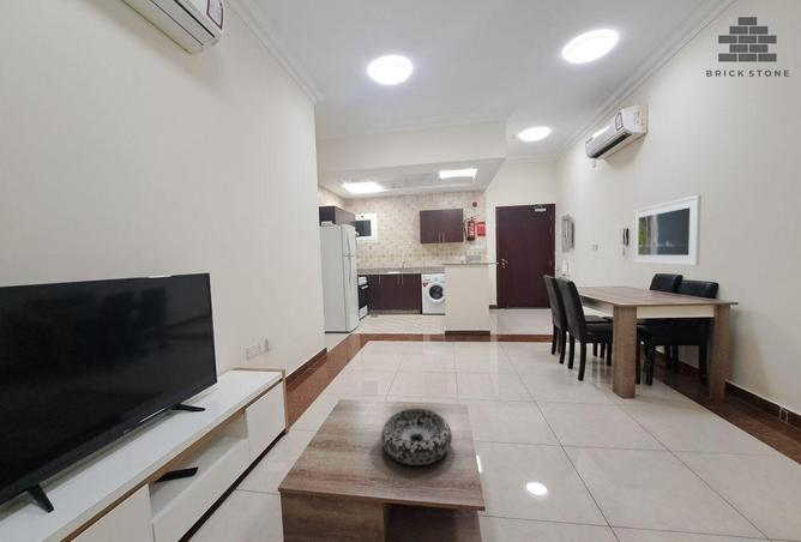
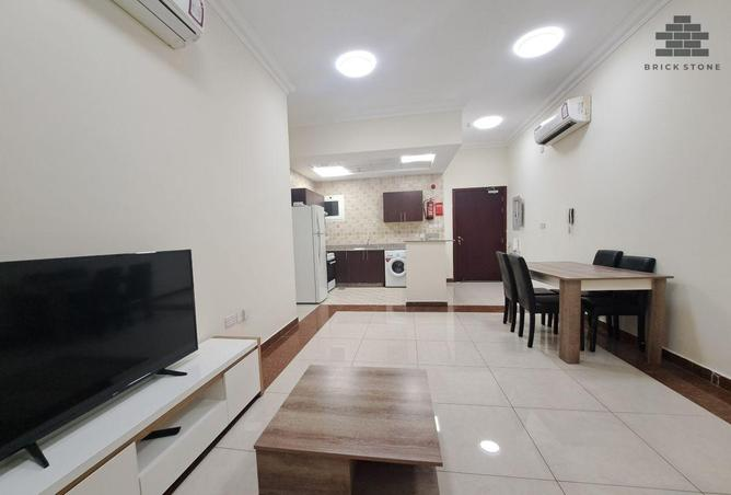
- decorative bowl (416, 434)
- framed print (661, 234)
